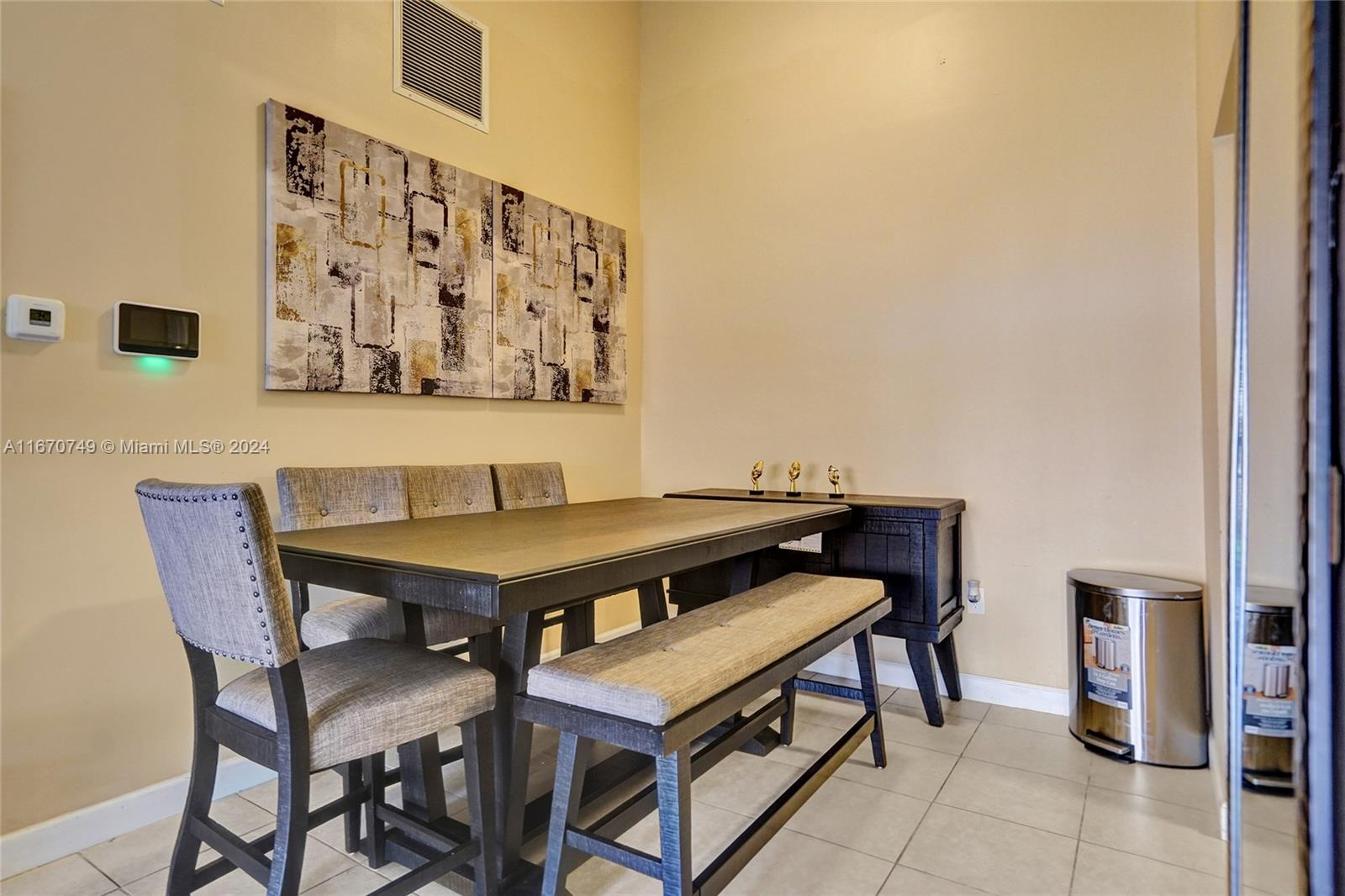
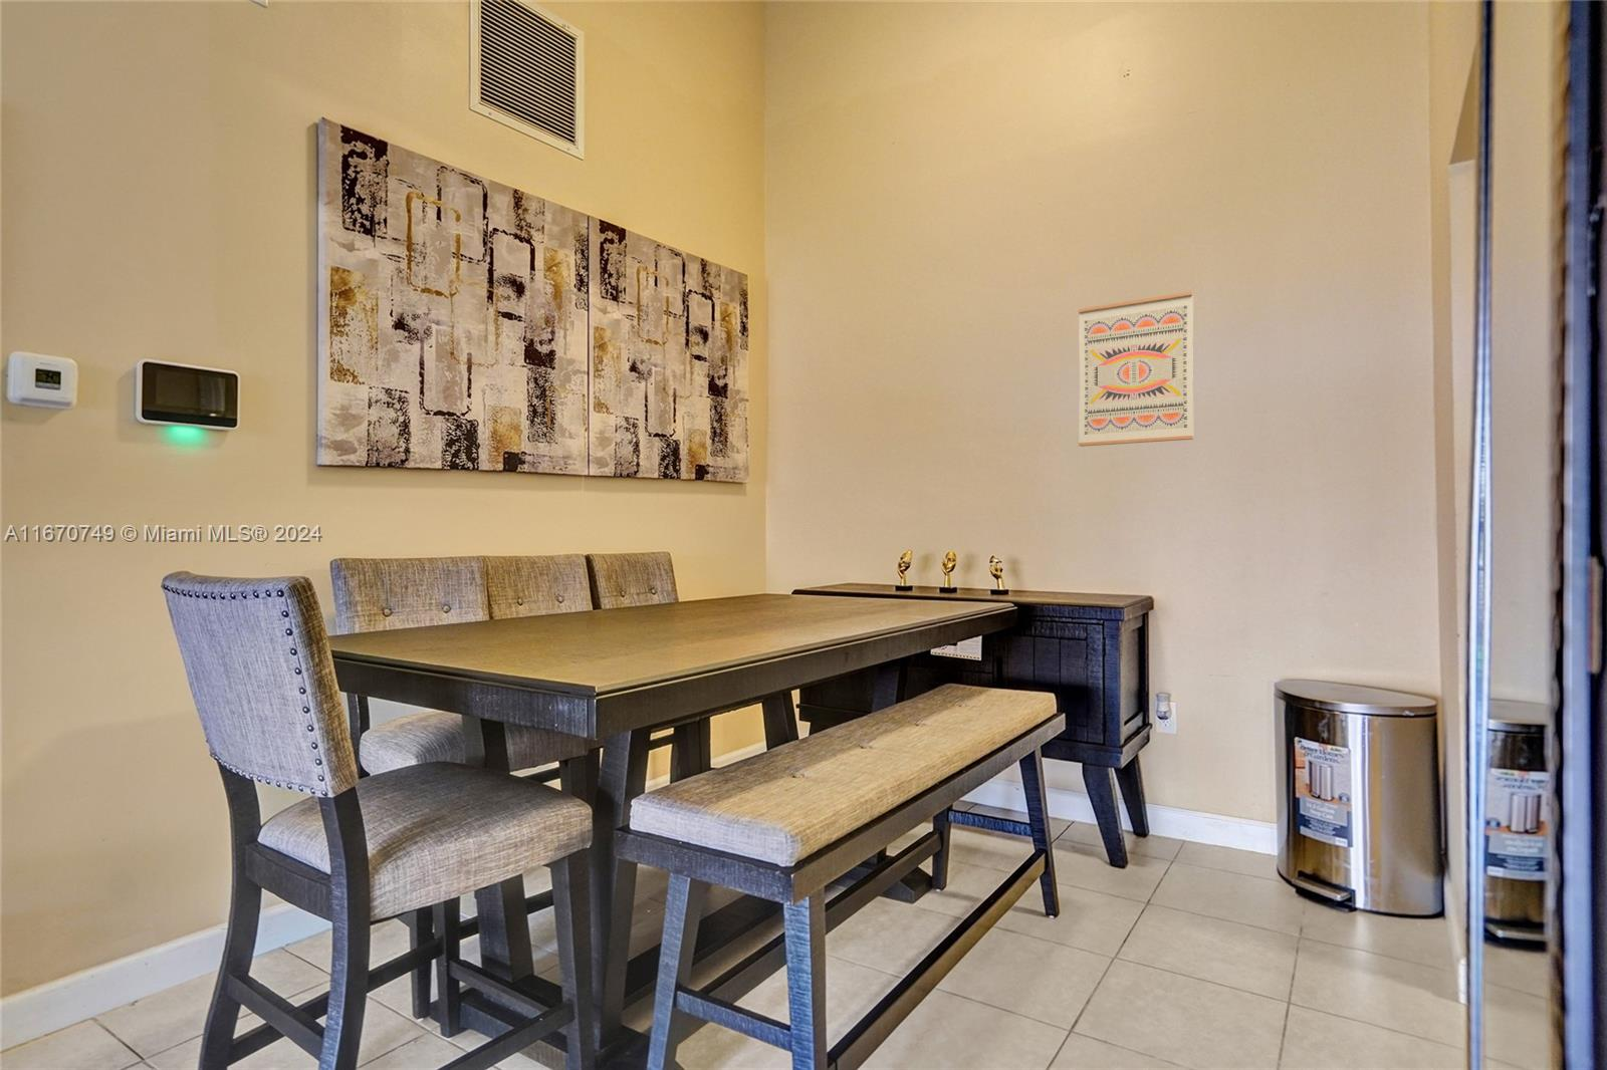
+ wall art (1134, 371)
